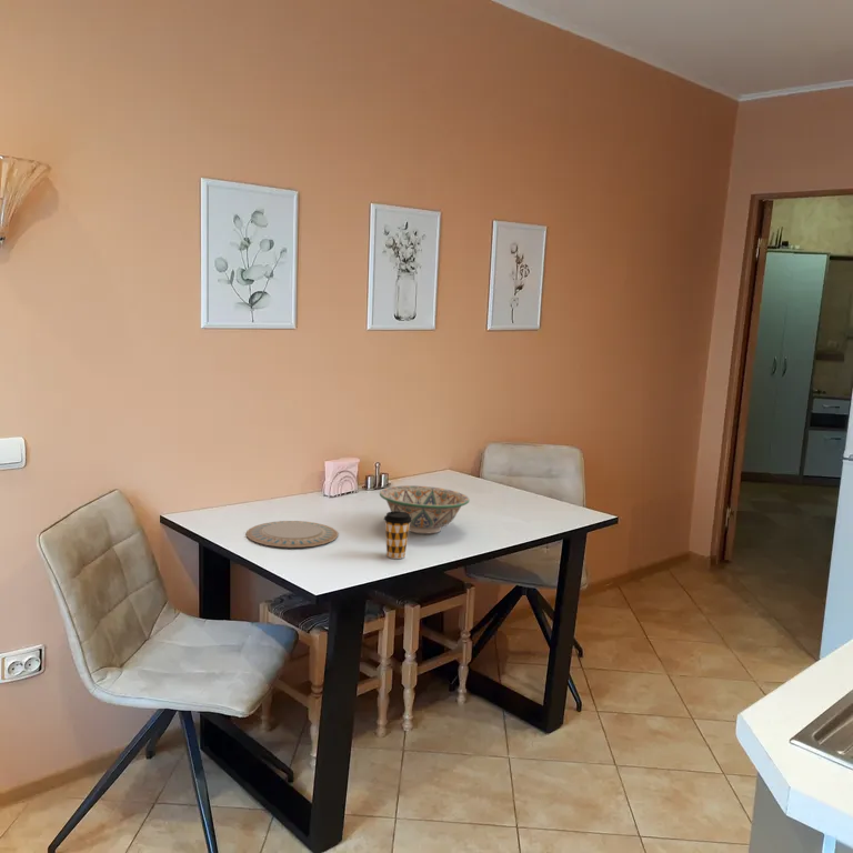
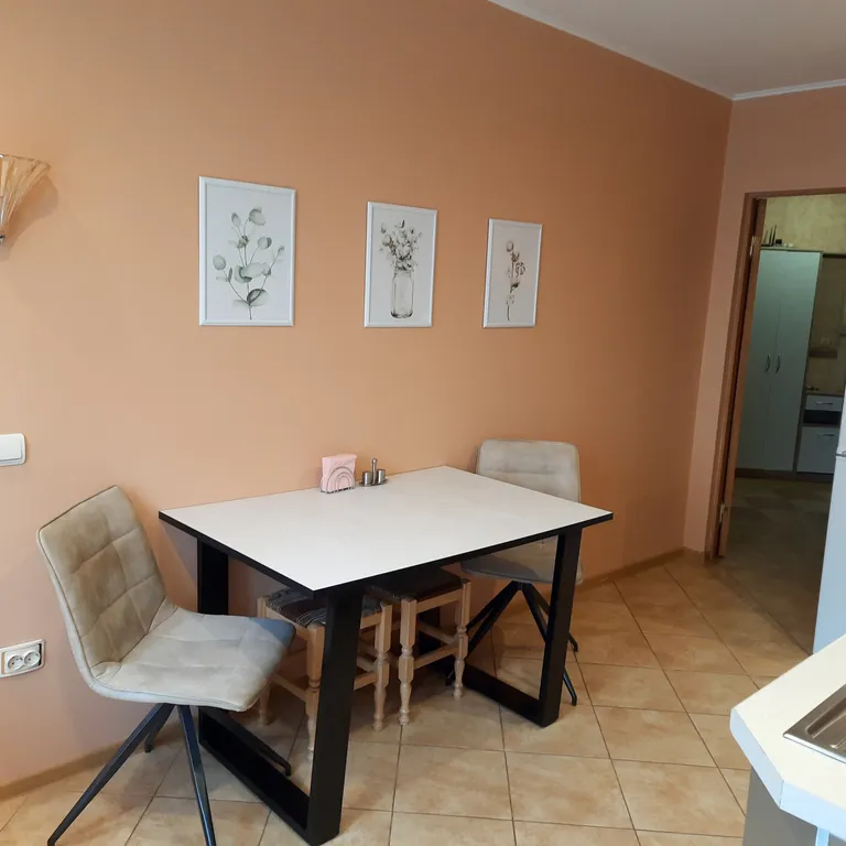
- decorative bowl (423, 511)
- coffee cup (397, 534)
- chinaware (292, 531)
